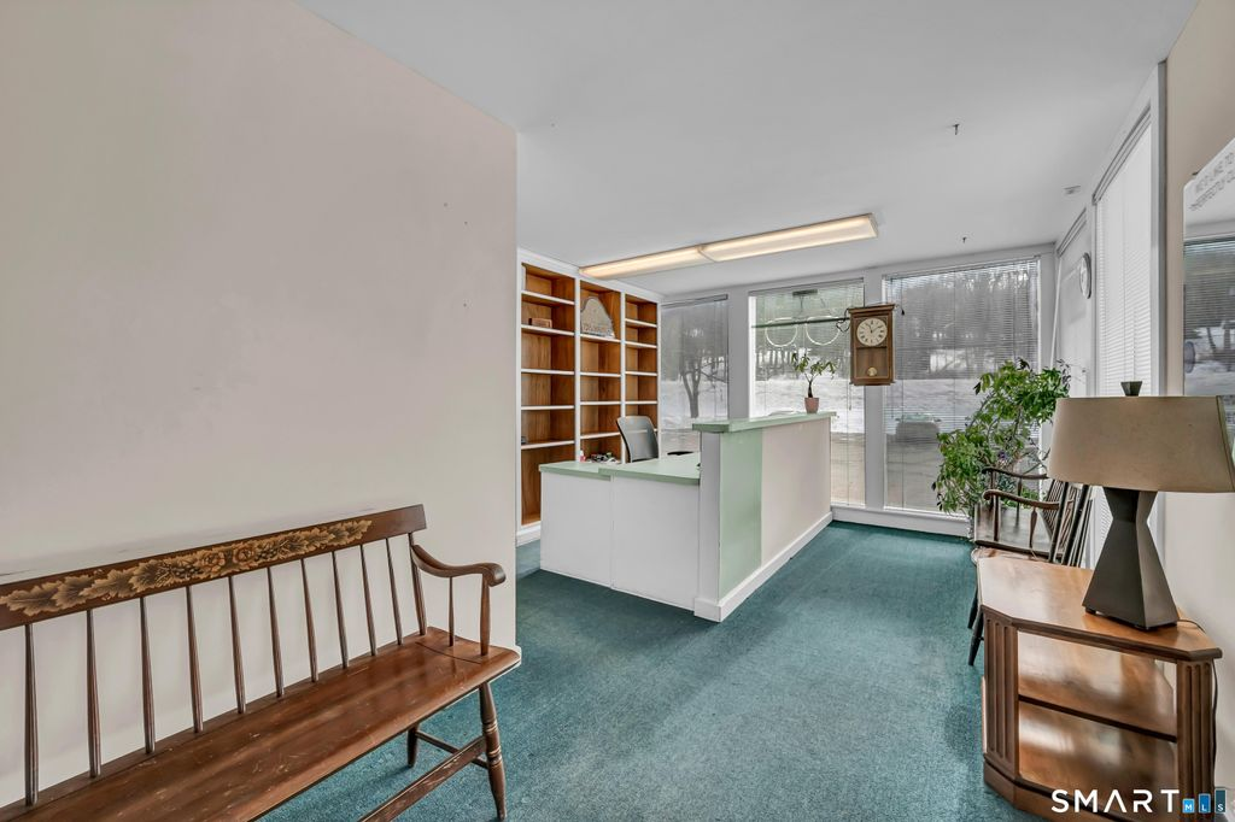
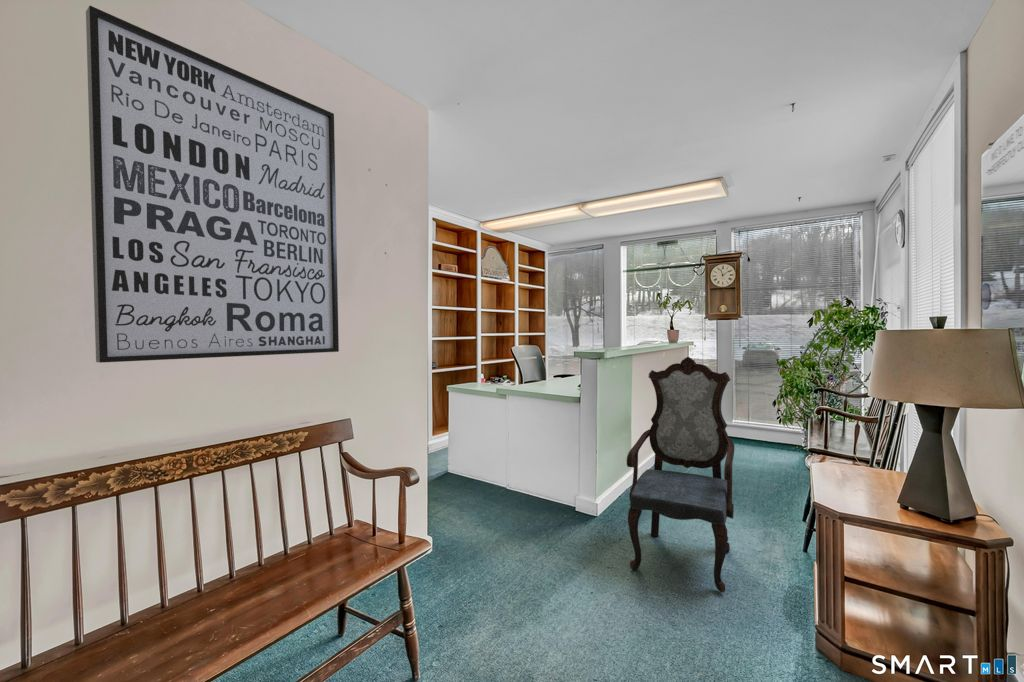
+ wall art (237, 214)
+ armchair (681, 460)
